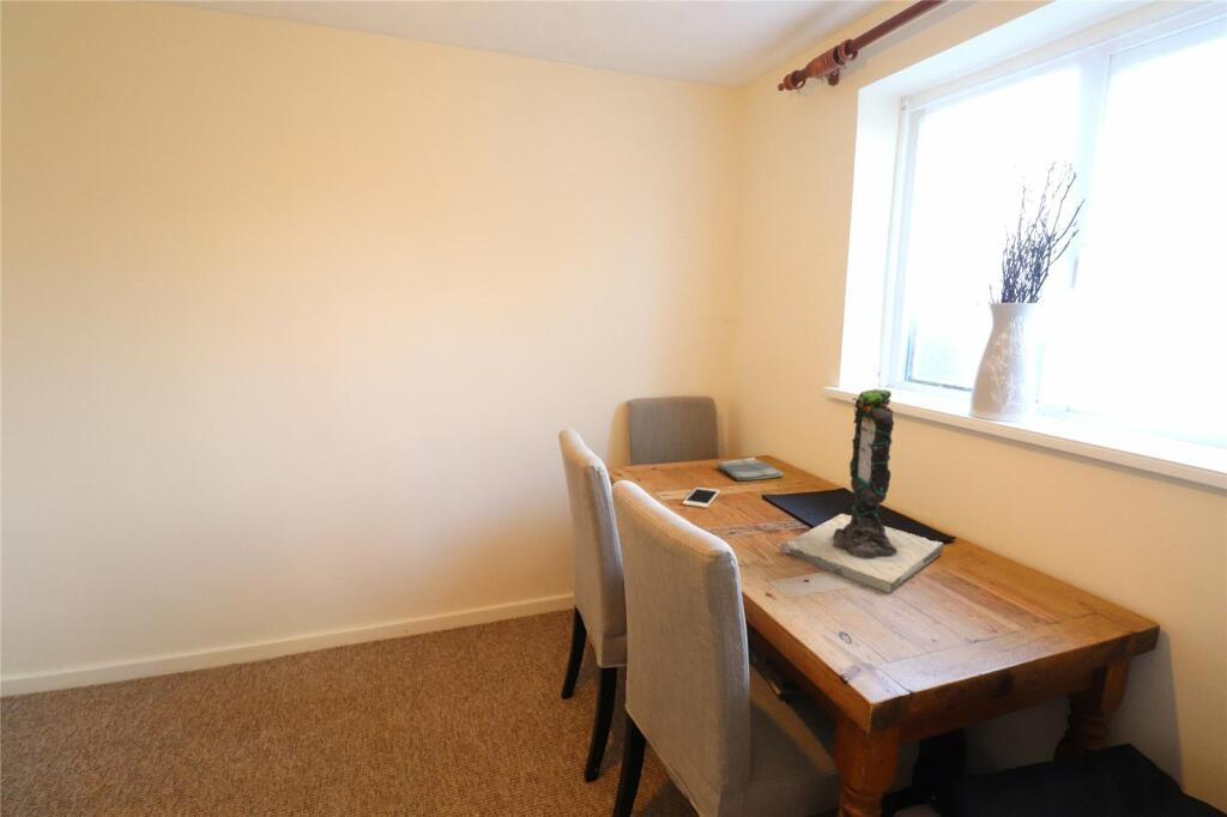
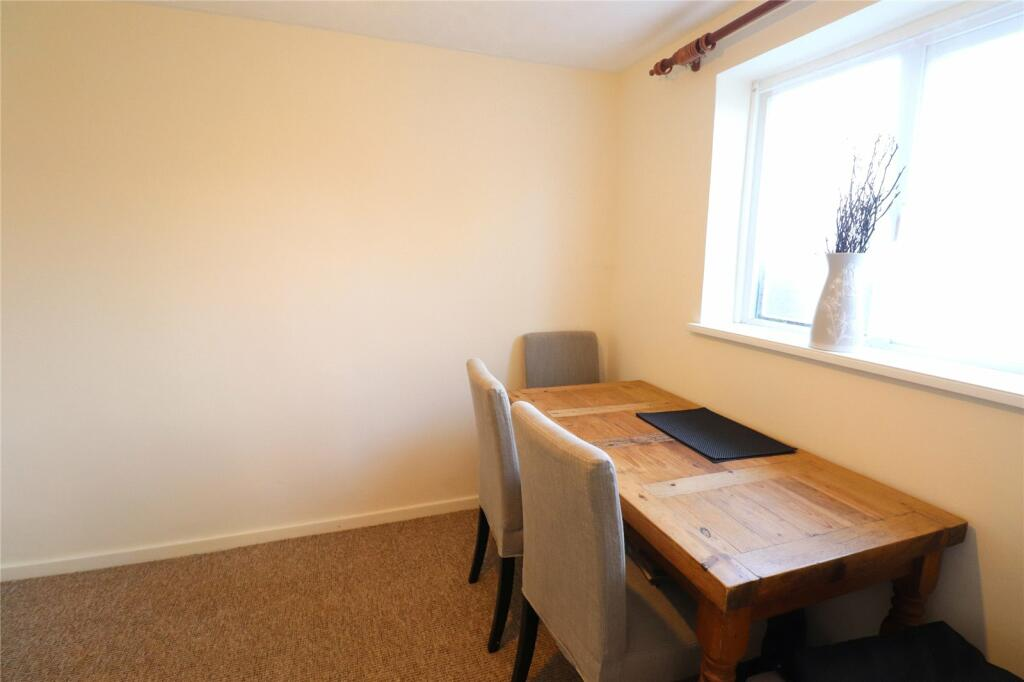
- dish towel (749, 468)
- cell phone (701, 497)
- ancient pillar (869, 465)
